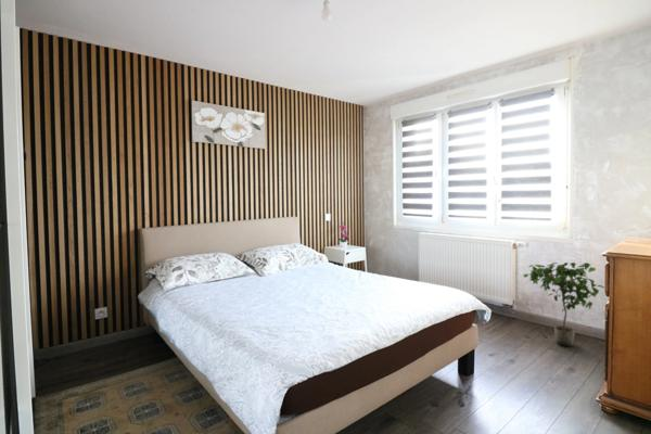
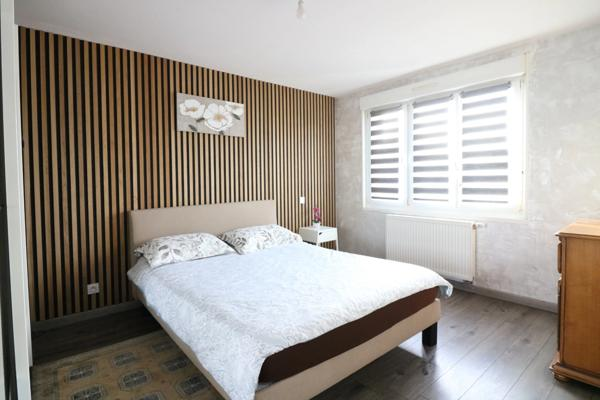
- potted plant (562, 301)
